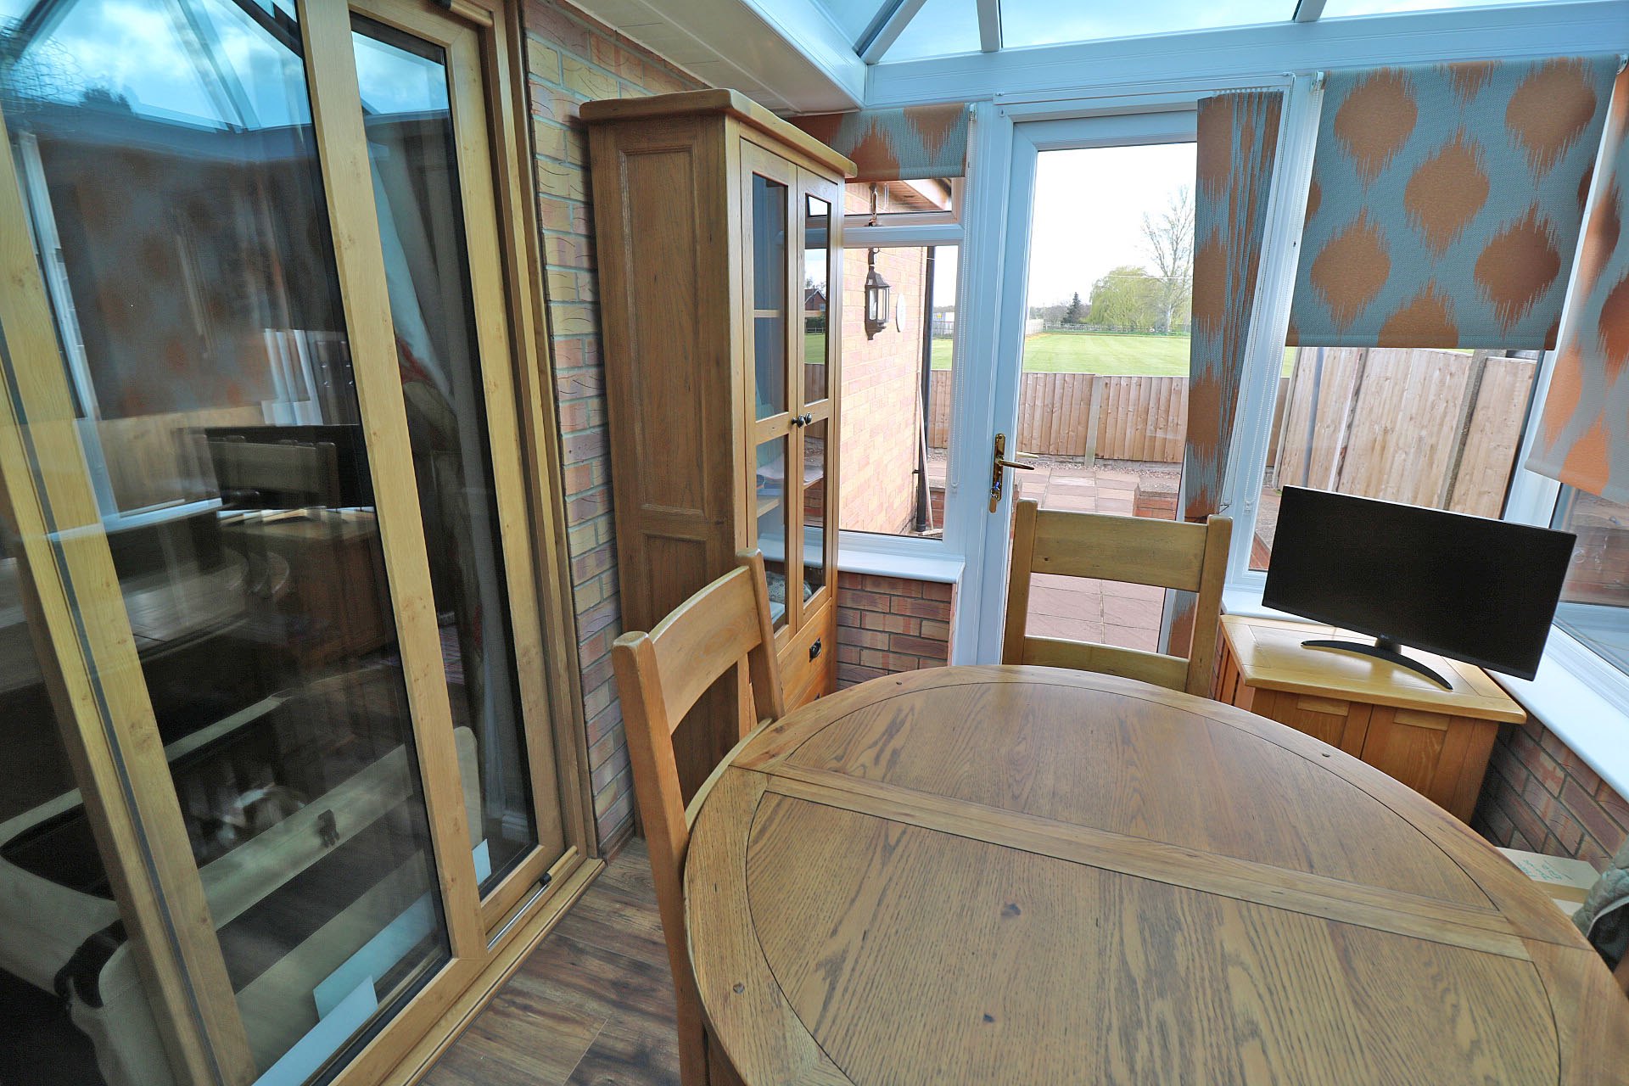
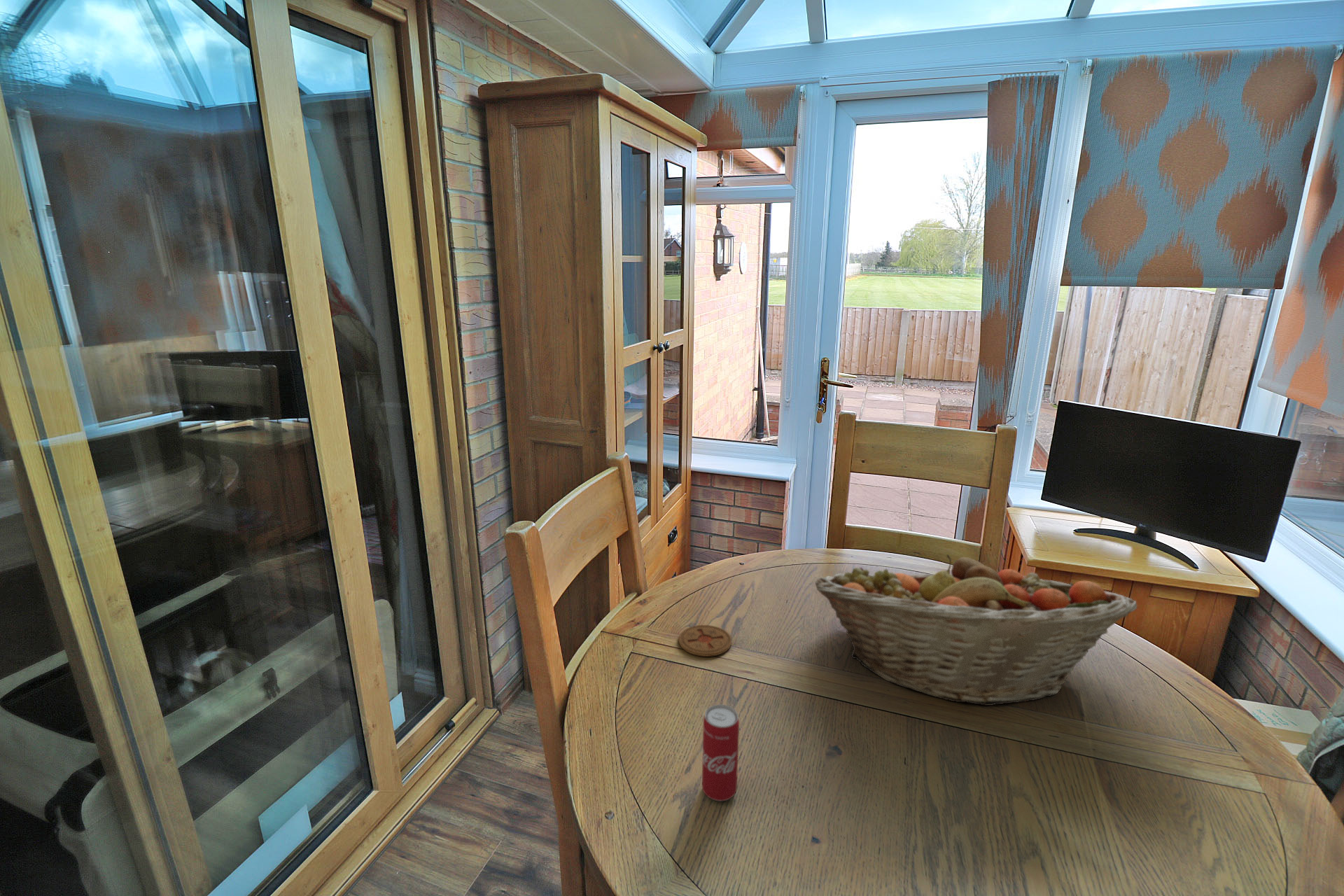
+ fruit basket (960, 611)
+ coaster (705, 640)
+ beverage can (720, 753)
